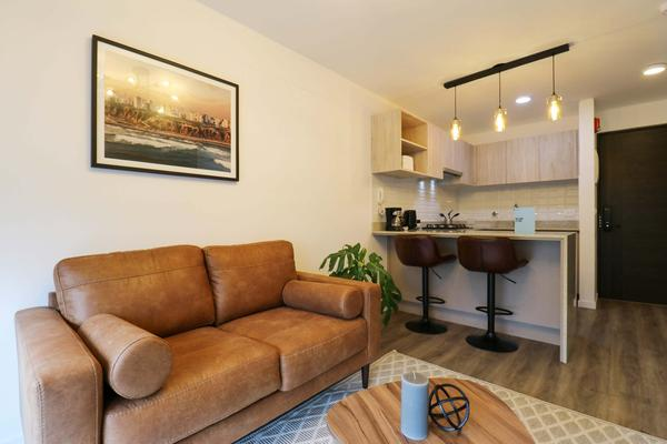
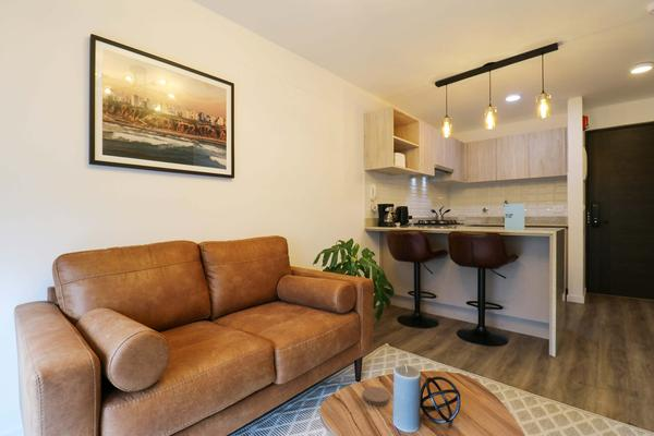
+ coaster (376, 395)
